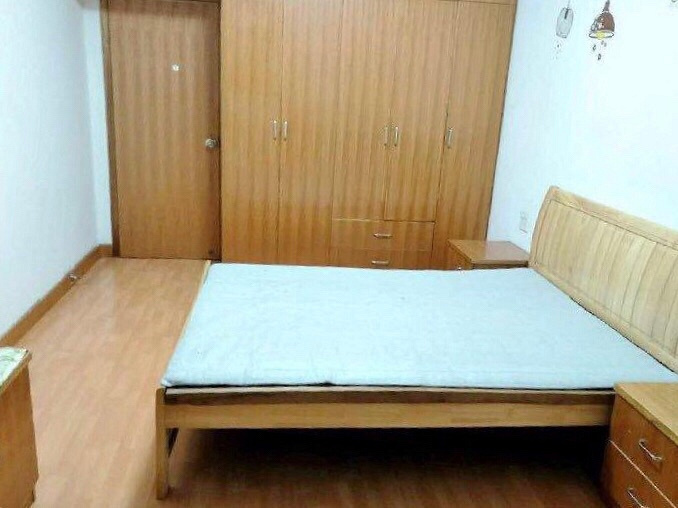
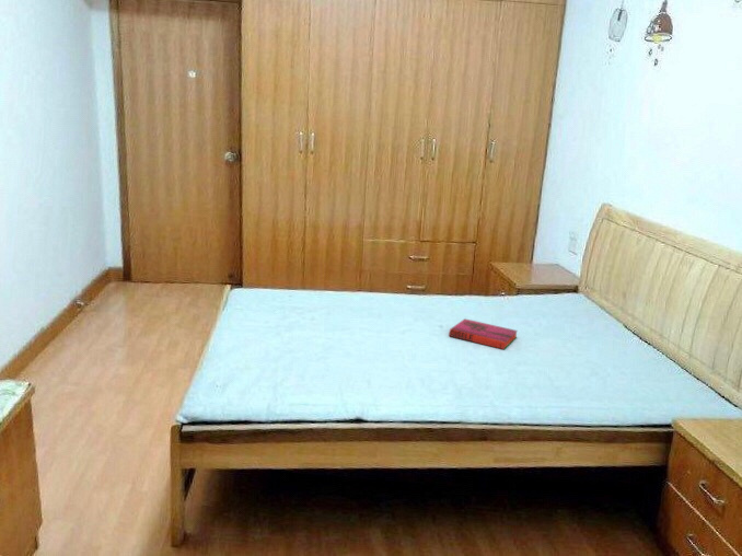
+ hardback book (483, 333)
